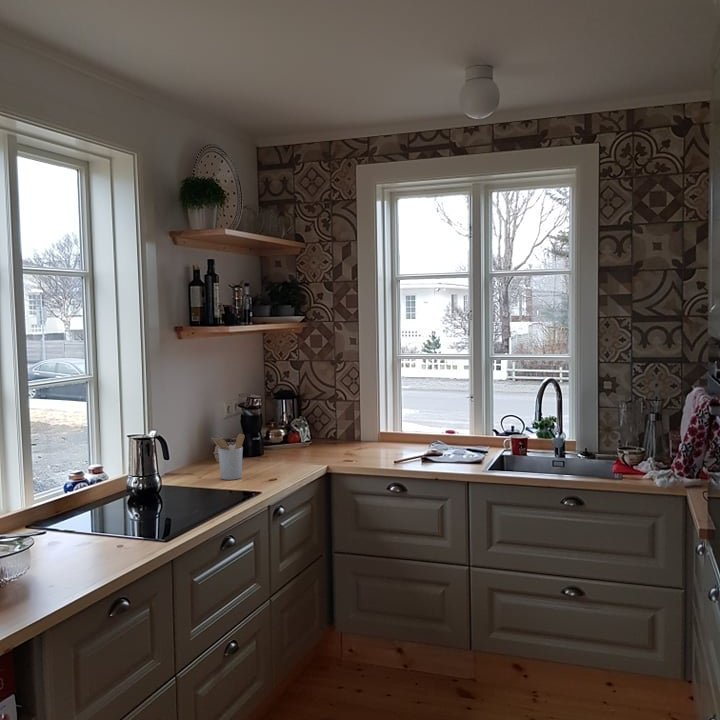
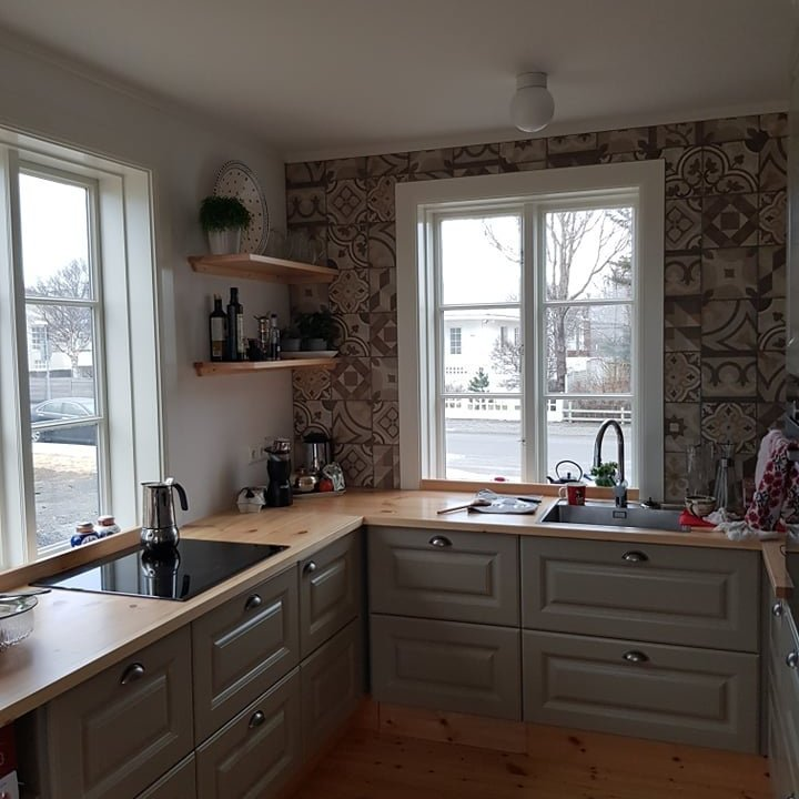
- utensil holder (226, 456)
